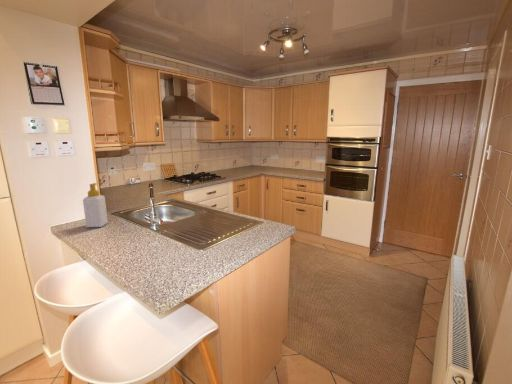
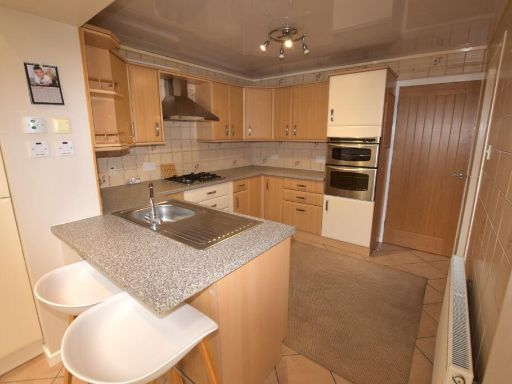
- soap bottle (94, 205)
